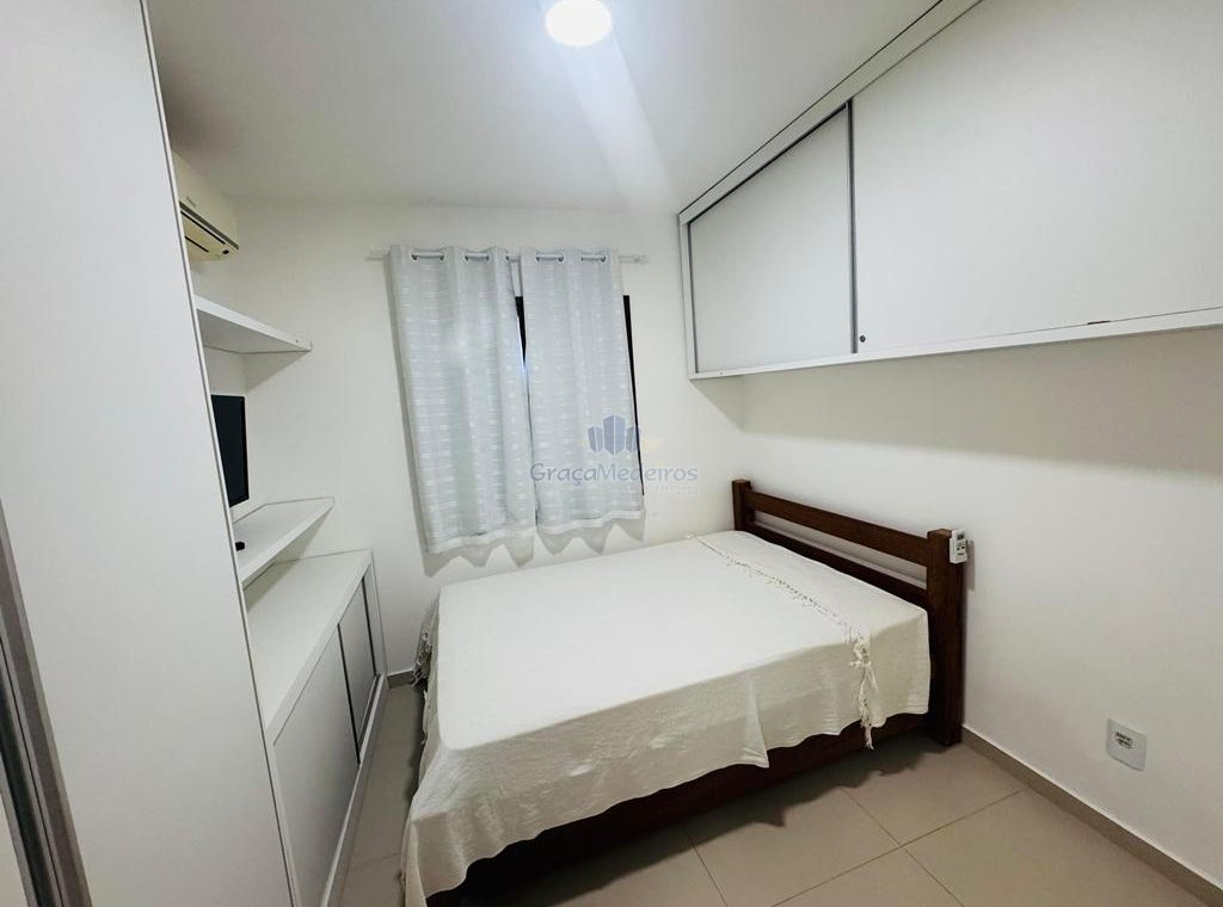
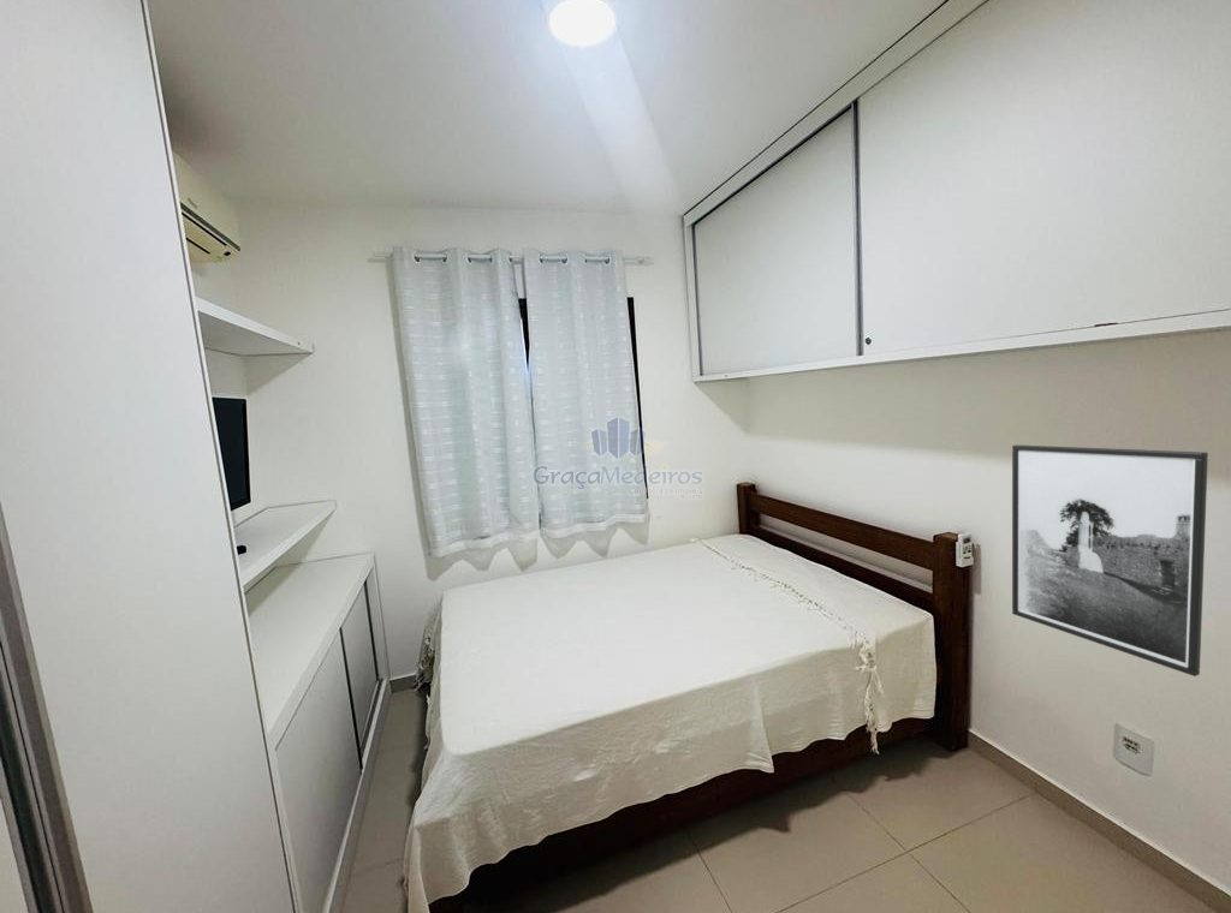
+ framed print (1094, 545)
